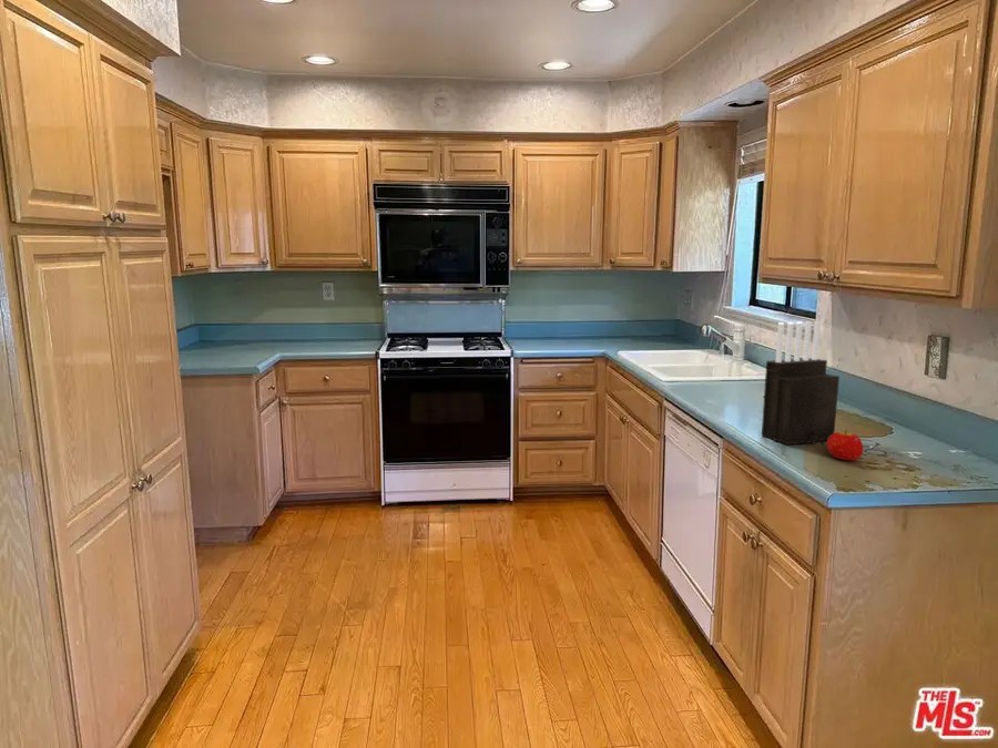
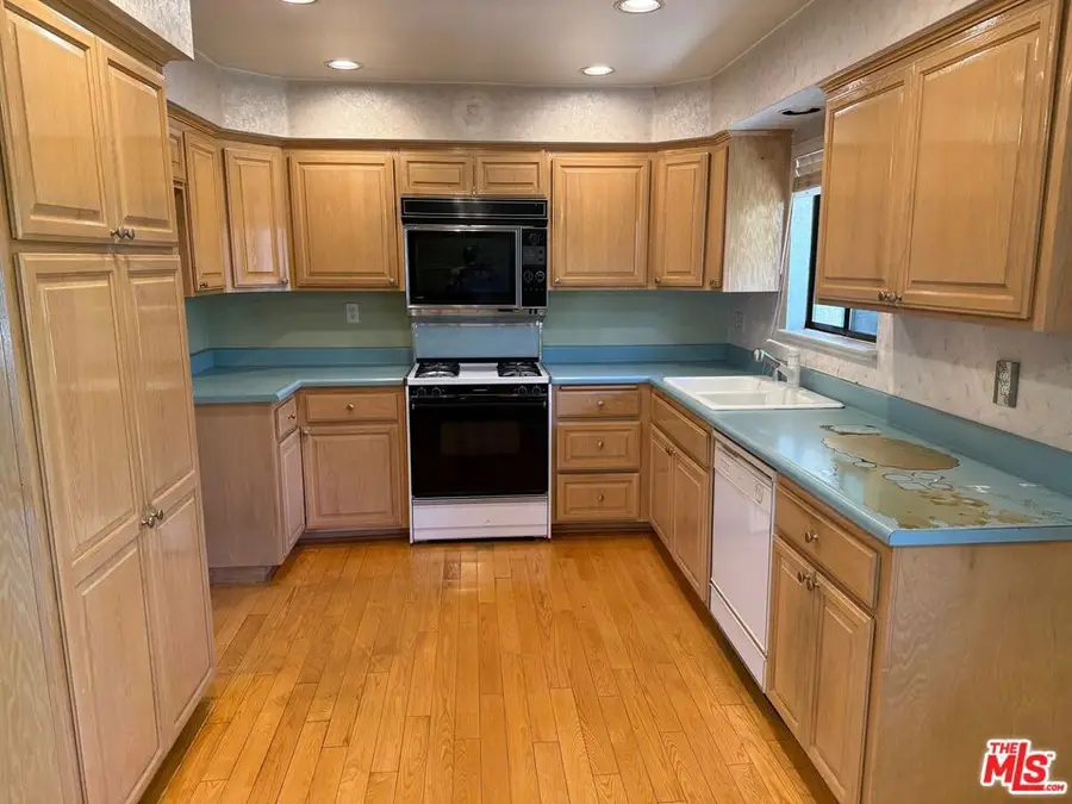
- fruit (845, 443)
- knife block (804, 381)
